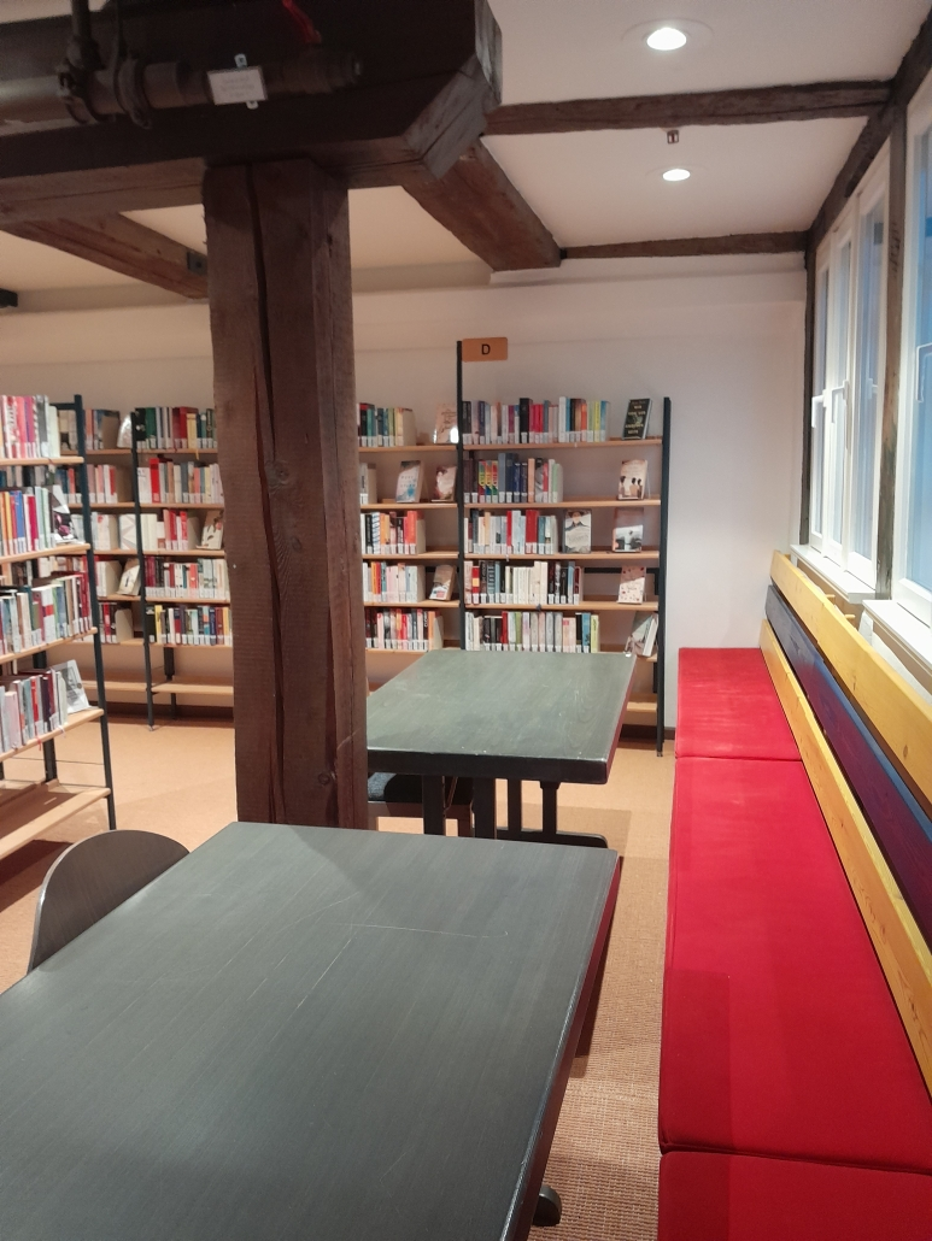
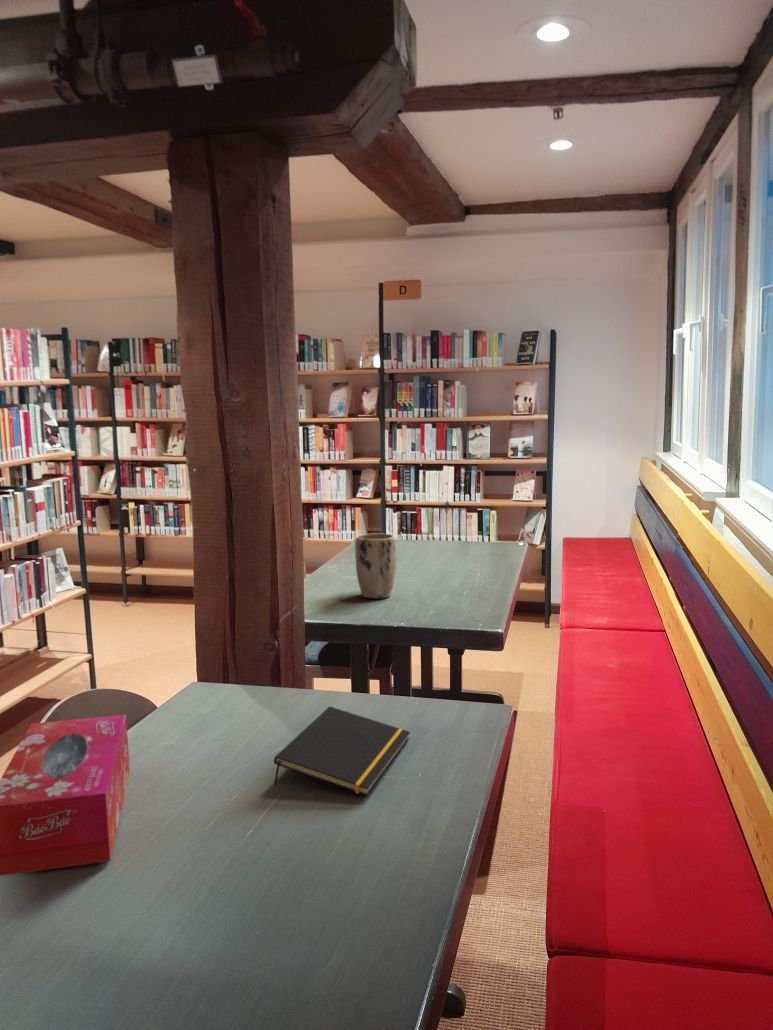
+ plant pot (375, 566)
+ tissue box (66, 785)
+ notepad (346, 746)
